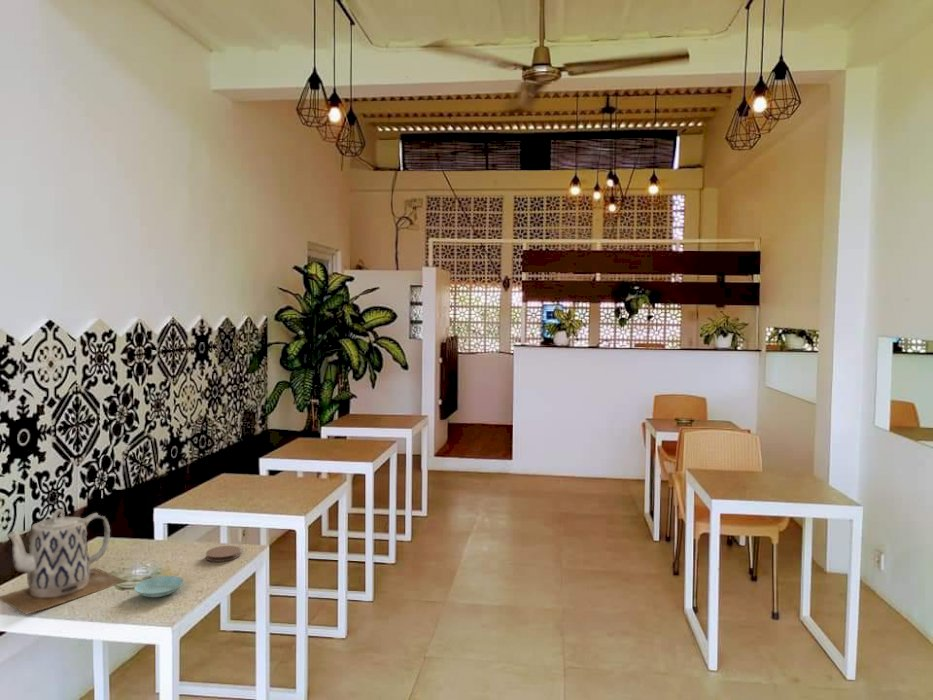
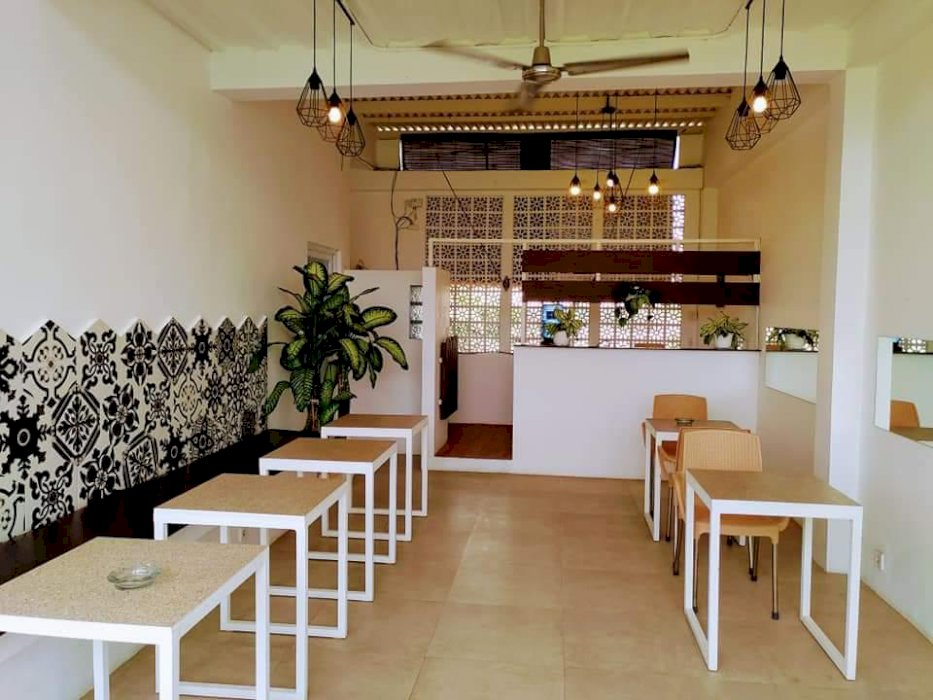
- saucer (159, 588)
- teapot (63, 549)
- coaster (223, 553)
